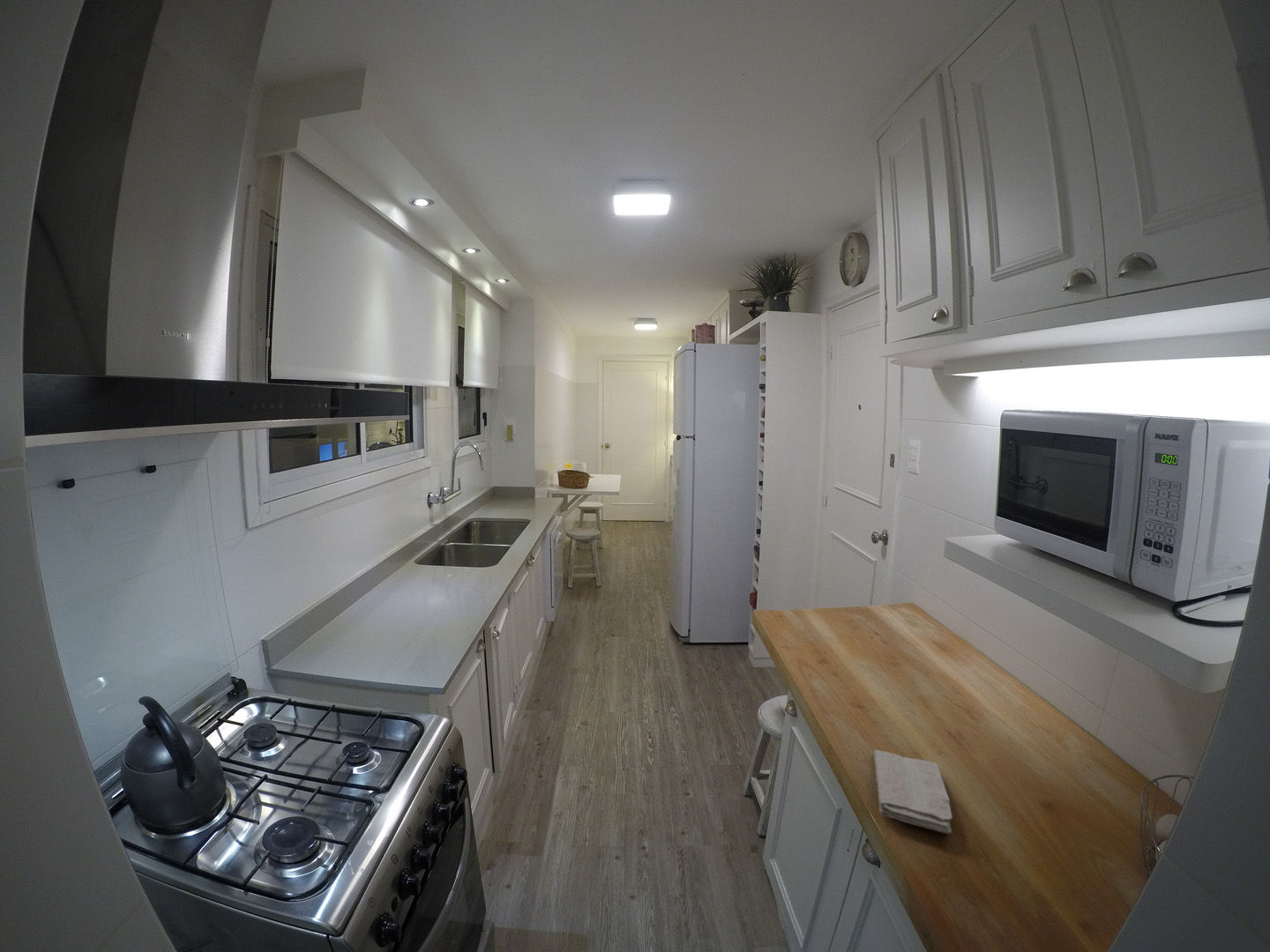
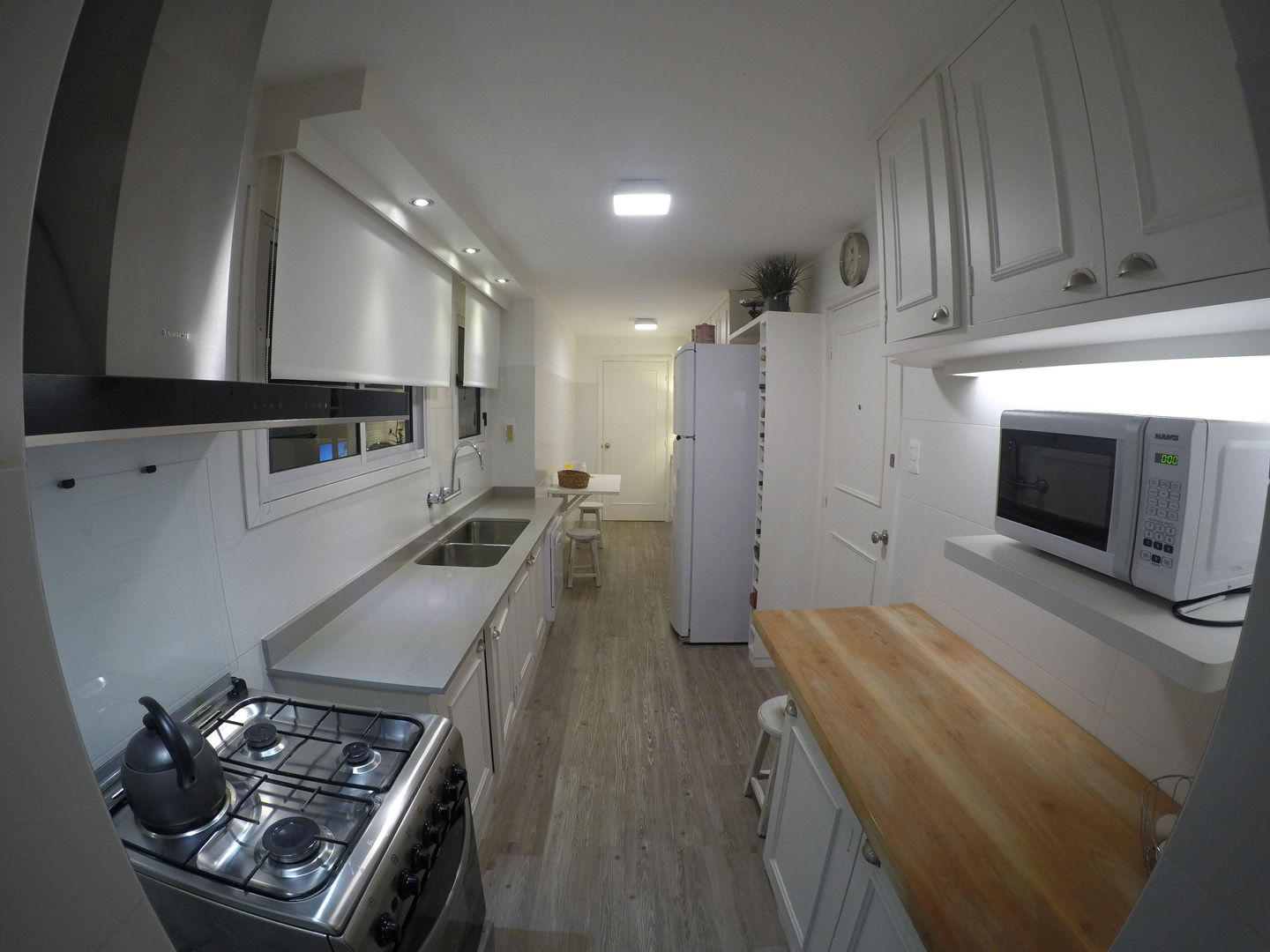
- washcloth (909, 785)
